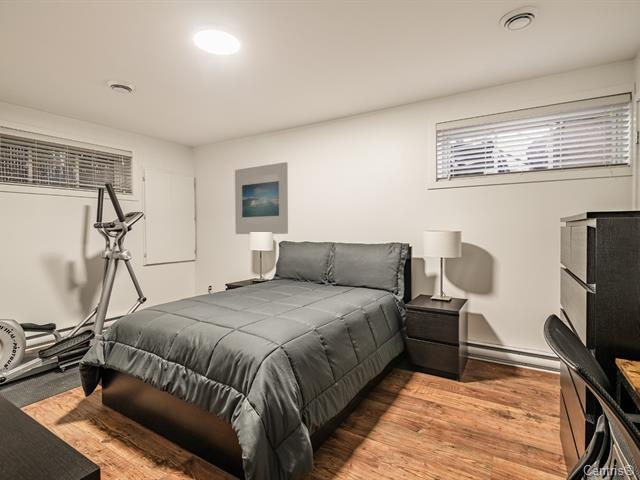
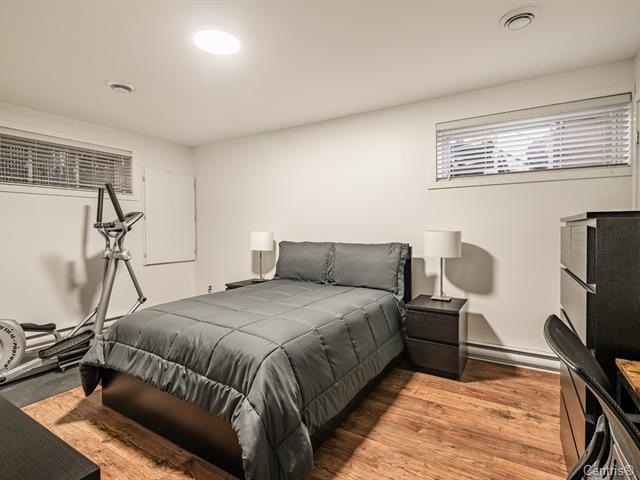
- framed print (260, 200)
